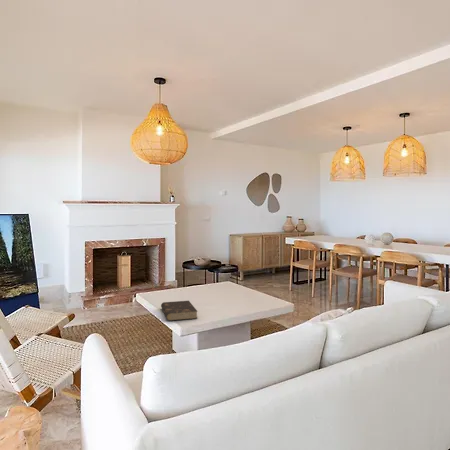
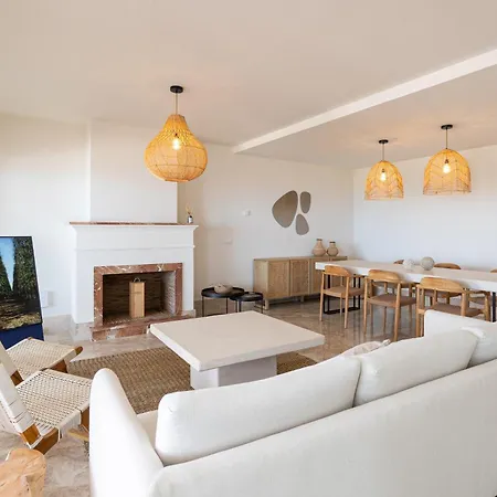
- book (178, 310)
